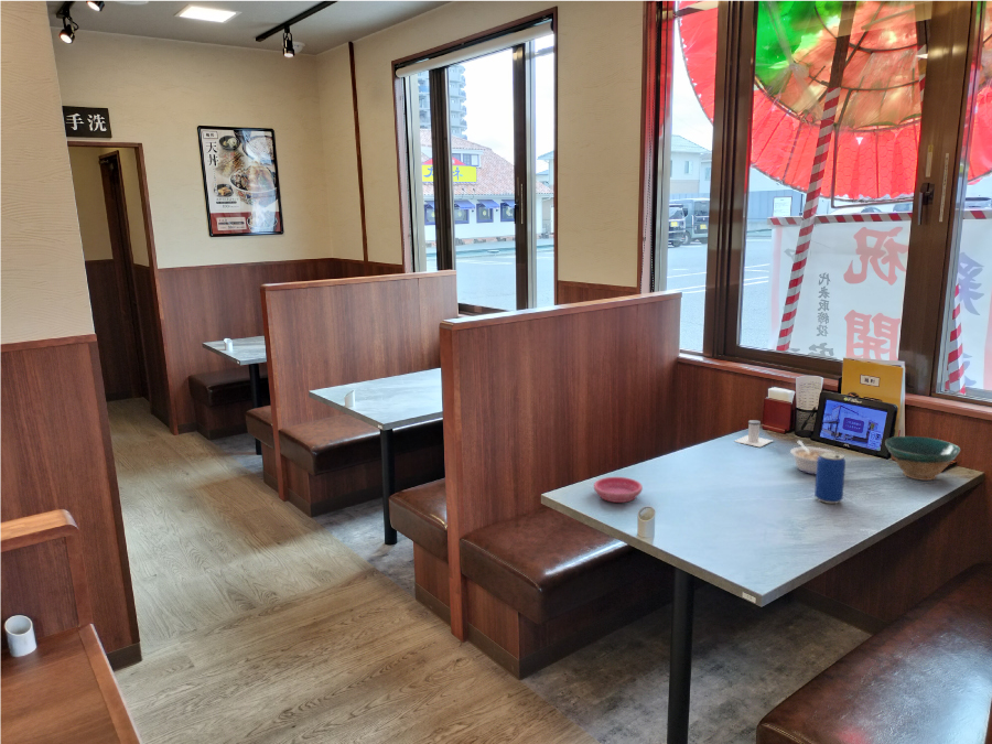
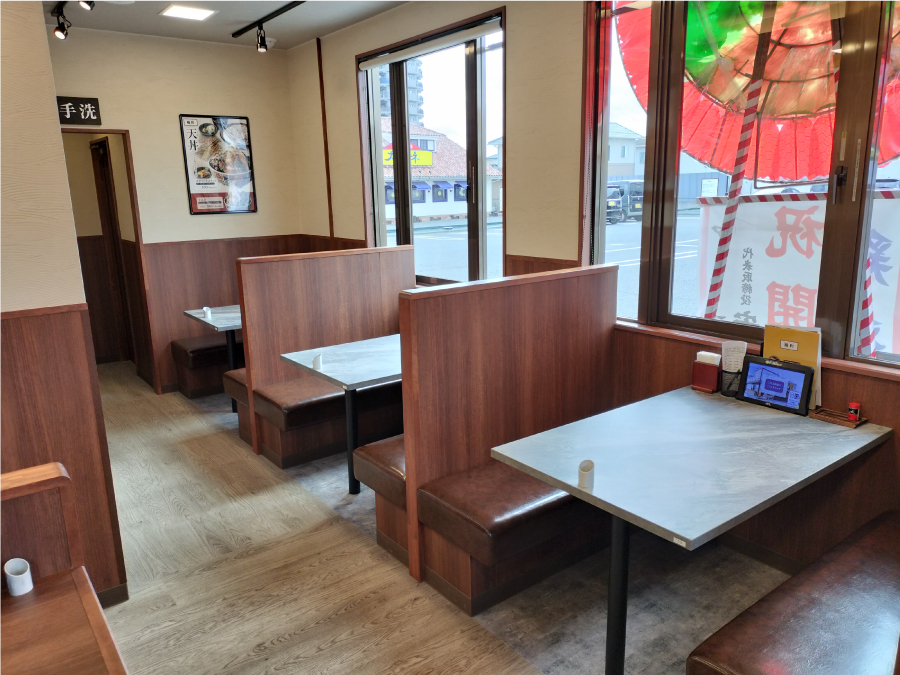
- salt shaker (753, 431)
- beverage can (830, 477)
- bowl (920, 460)
- legume (813, 460)
- saucer (617, 489)
